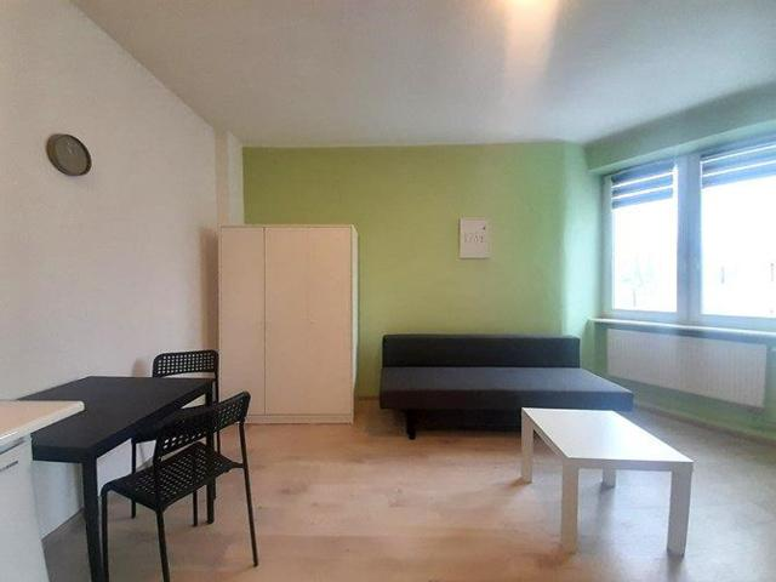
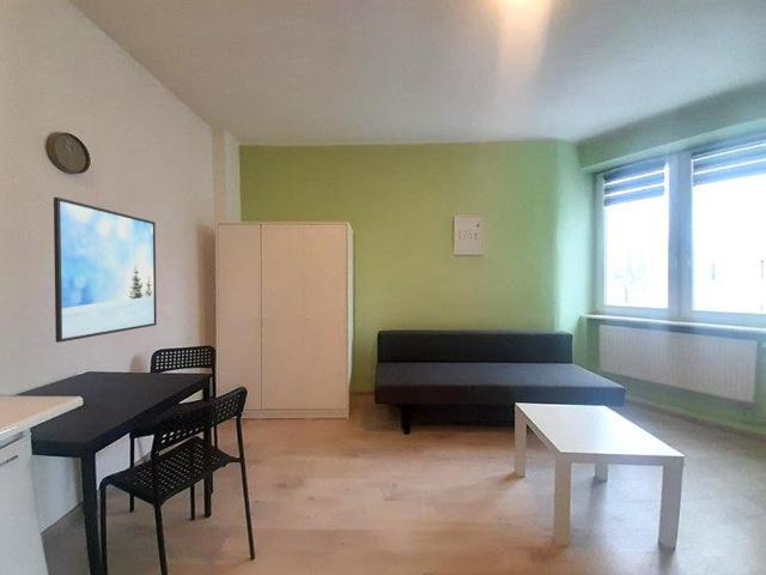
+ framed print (114, 272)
